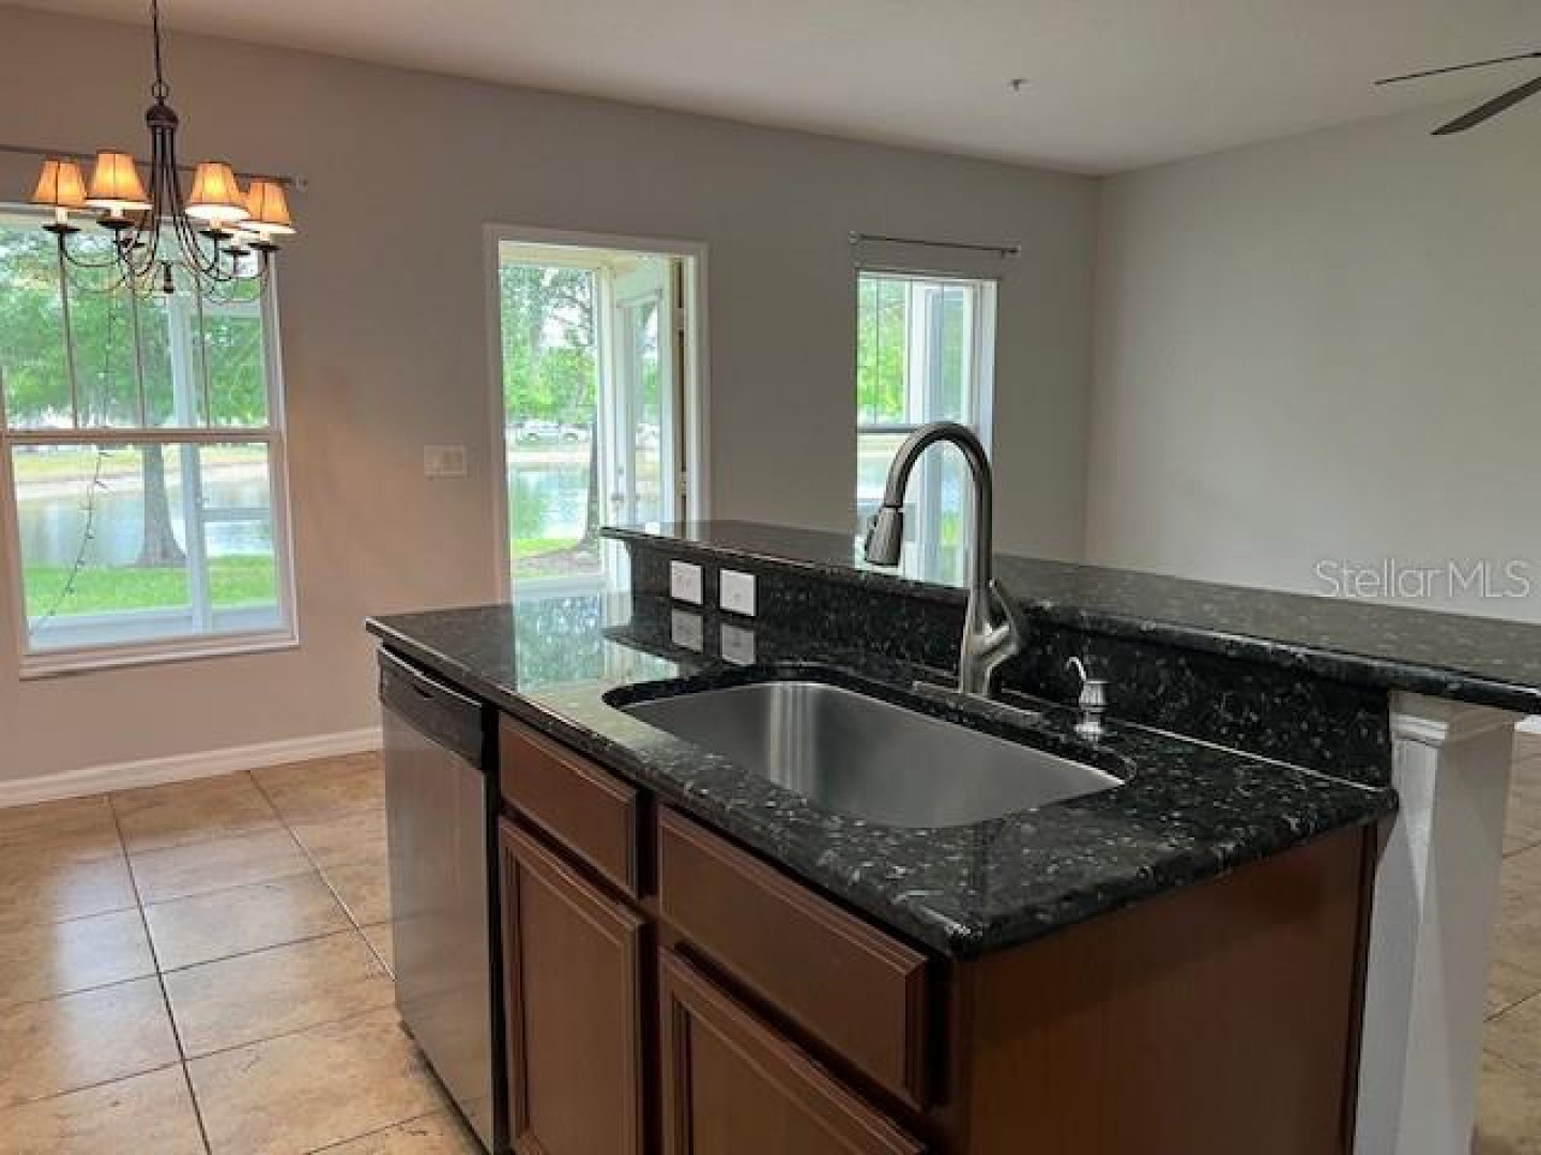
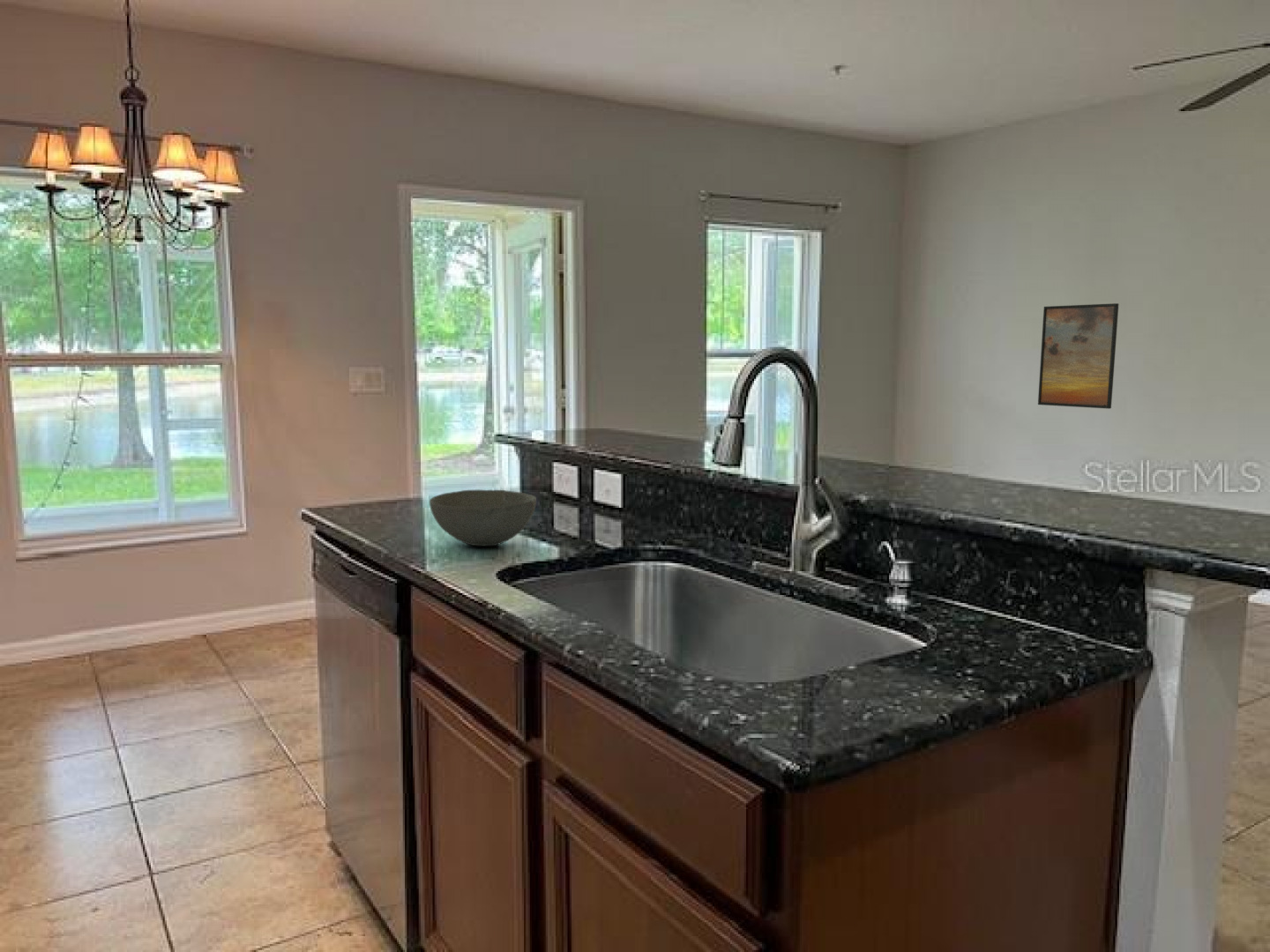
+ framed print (1076, 356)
+ bowl (482, 520)
